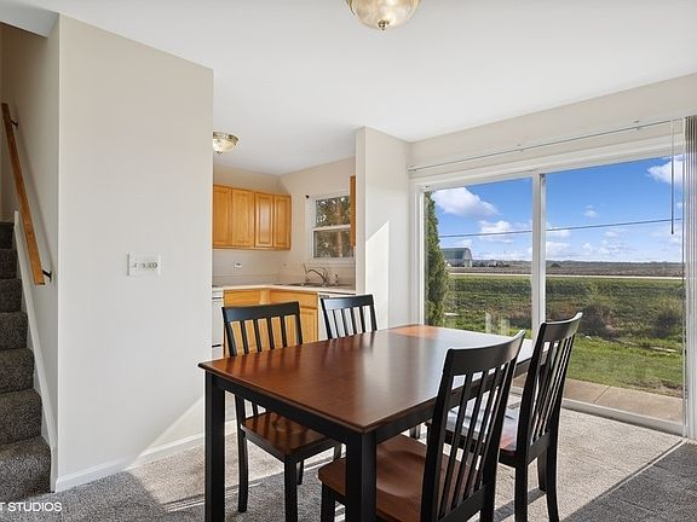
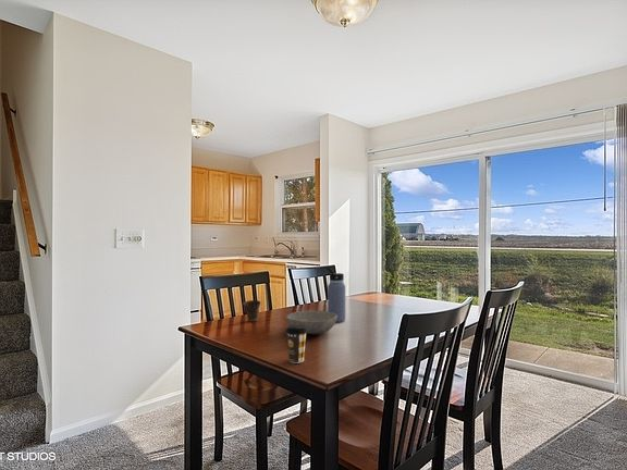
+ cup (251, 311)
+ bowl (311, 323)
+ water bottle (335, 293)
+ coffee cup (296, 343)
